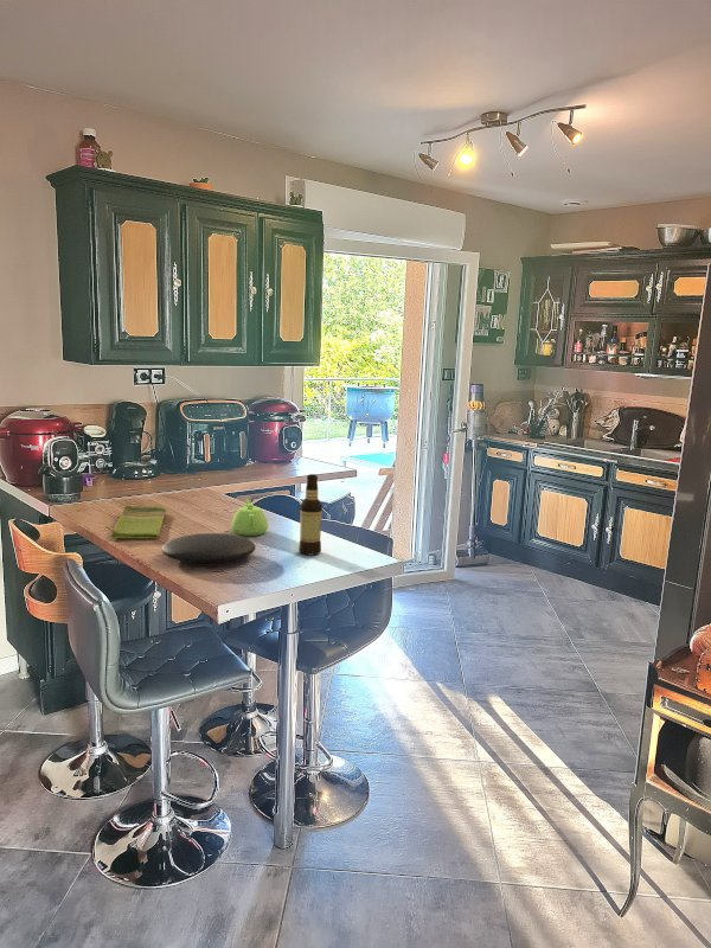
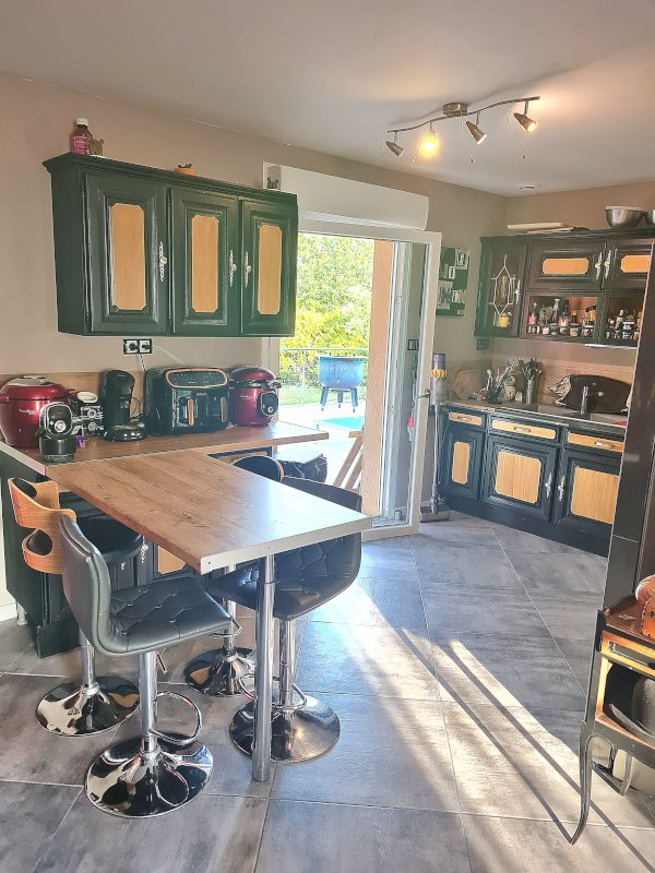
- teapot (249, 517)
- plate (209, 547)
- dish towel (140, 520)
- bottle (310, 513)
